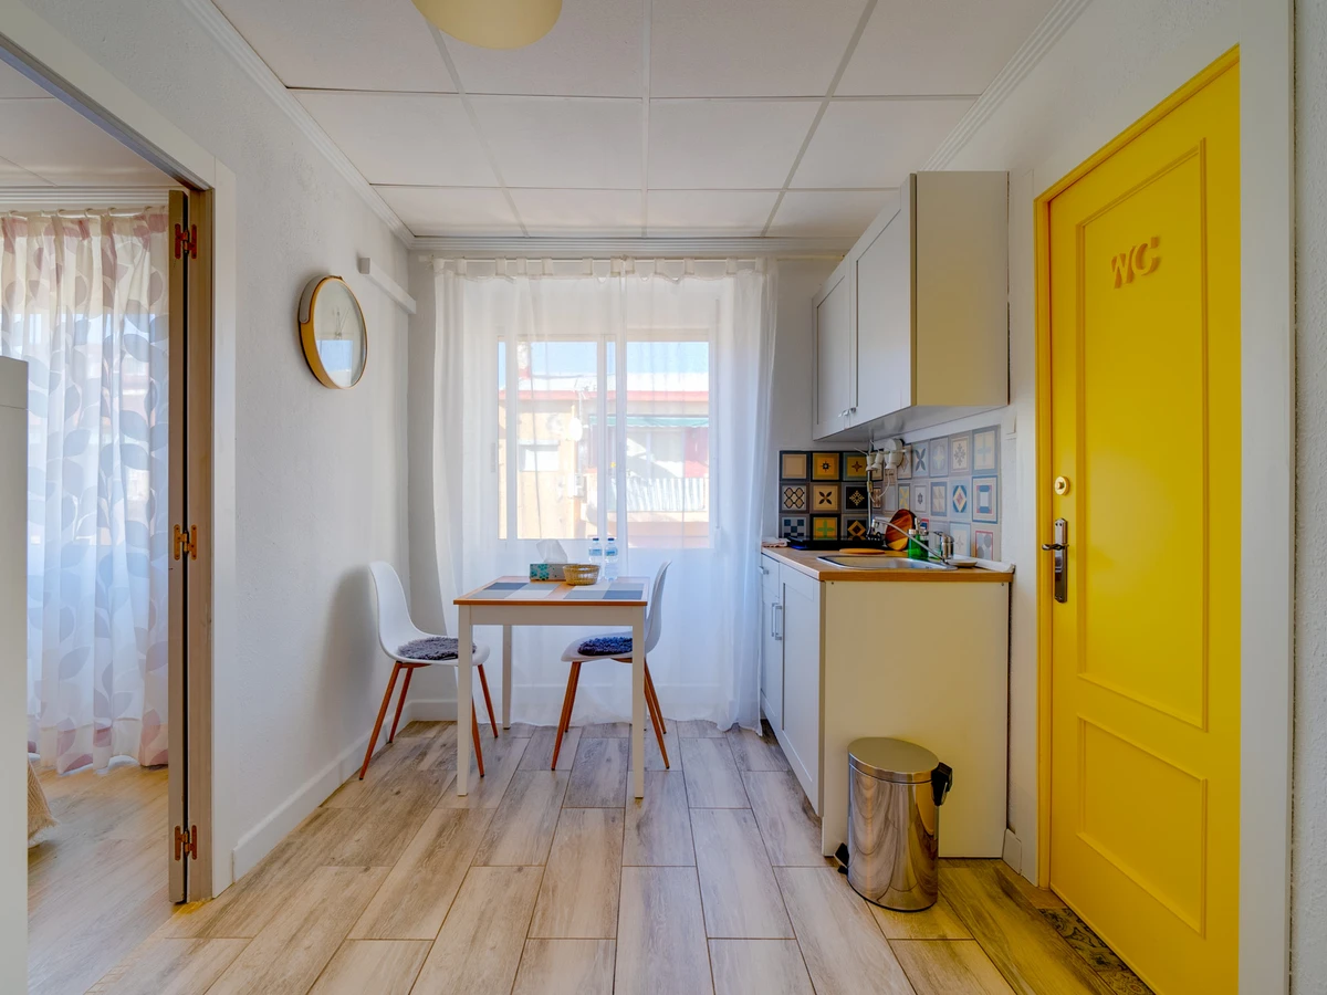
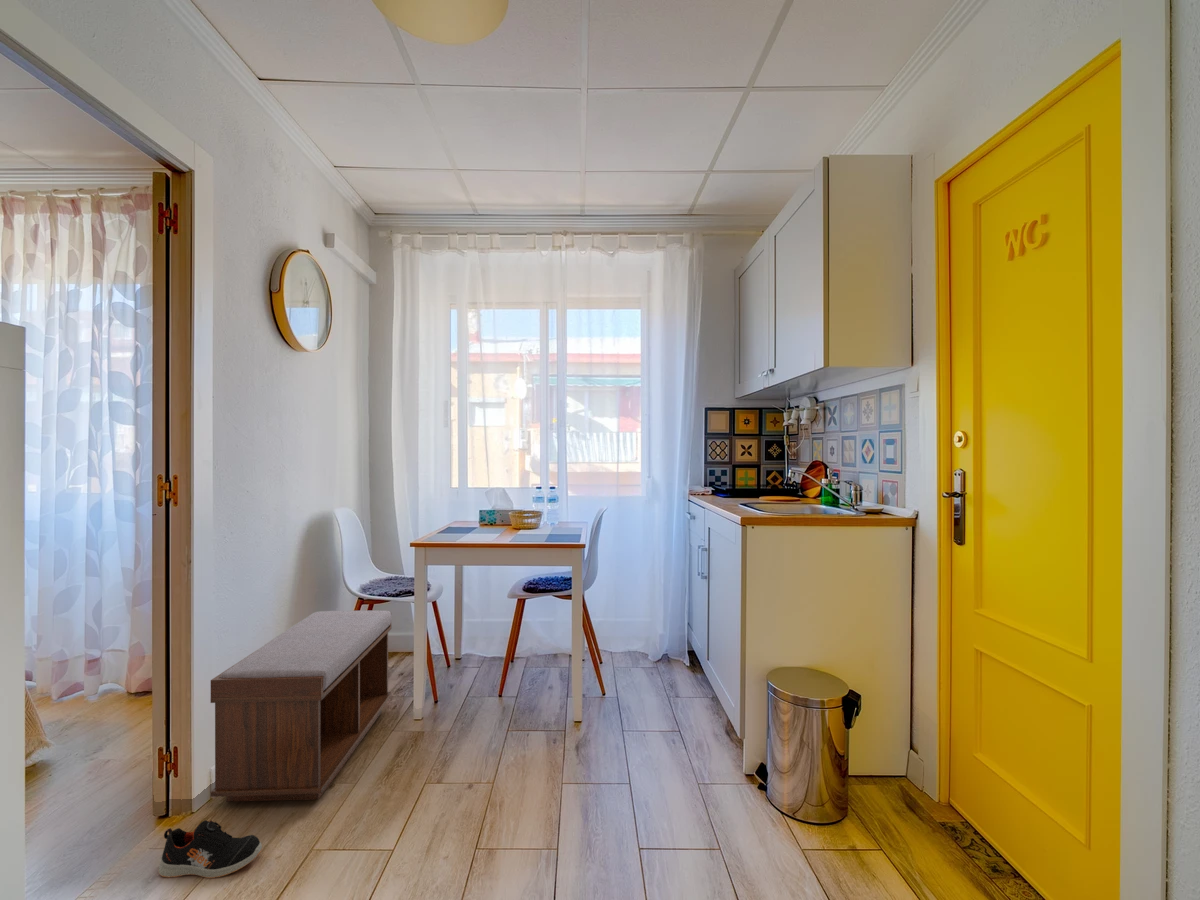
+ bench (317, 692)
+ shoe (210, 844)
